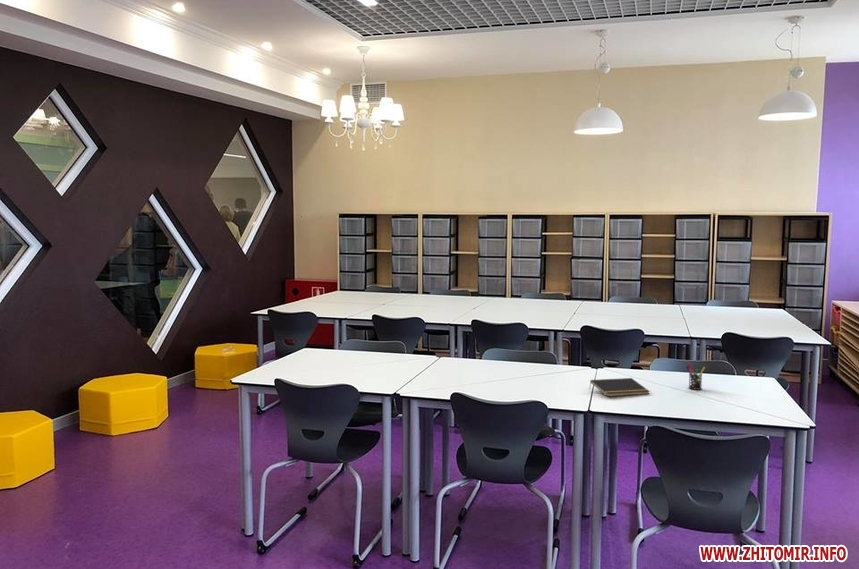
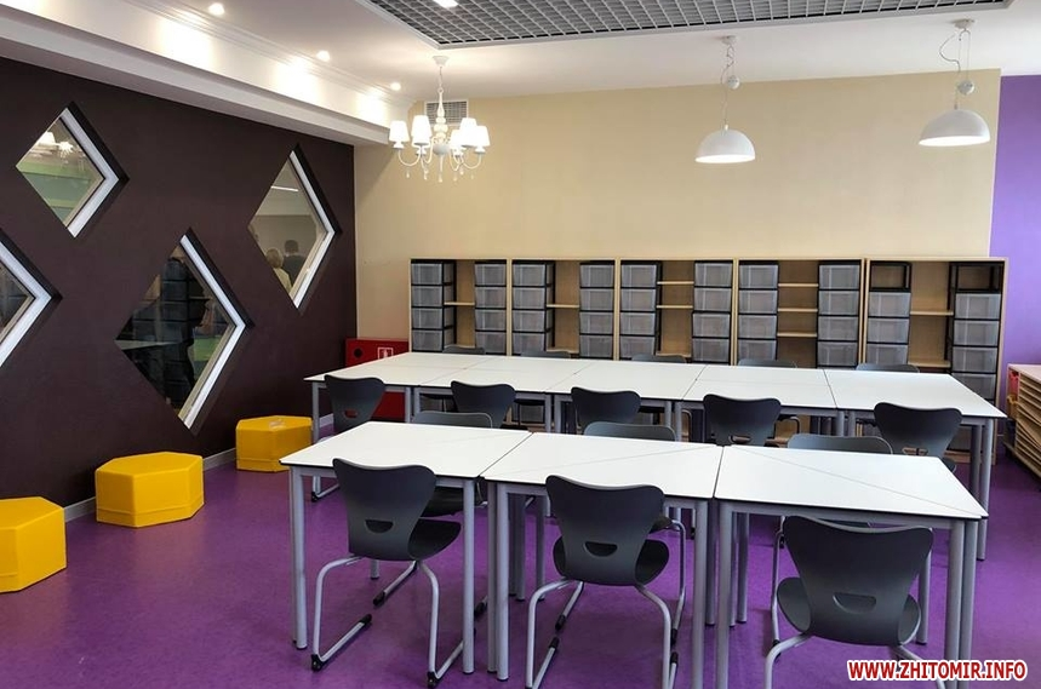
- notepad (619, 386)
- pen holder (694, 376)
